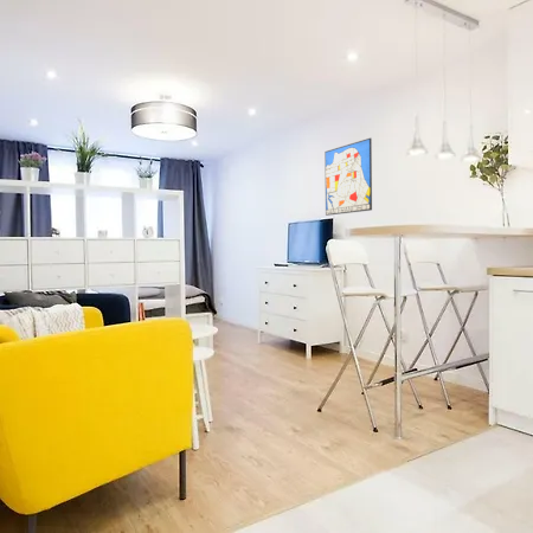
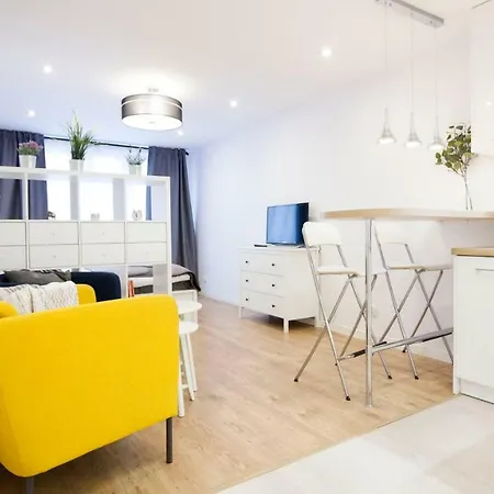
- wall art (346, 179)
